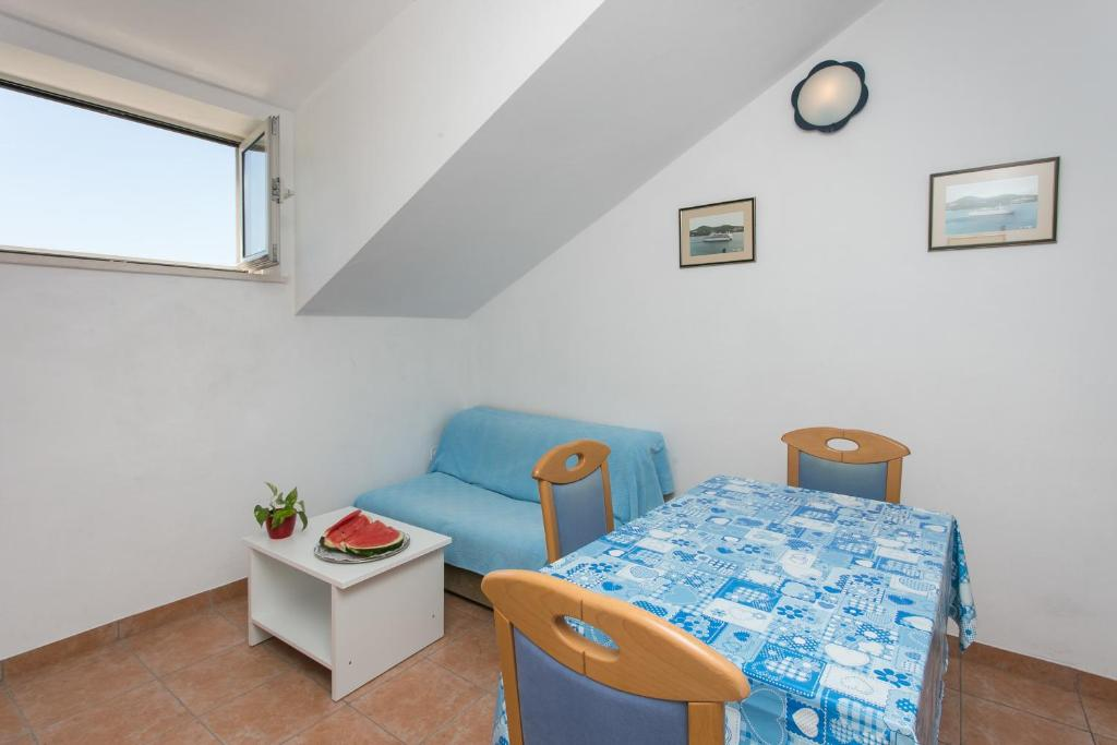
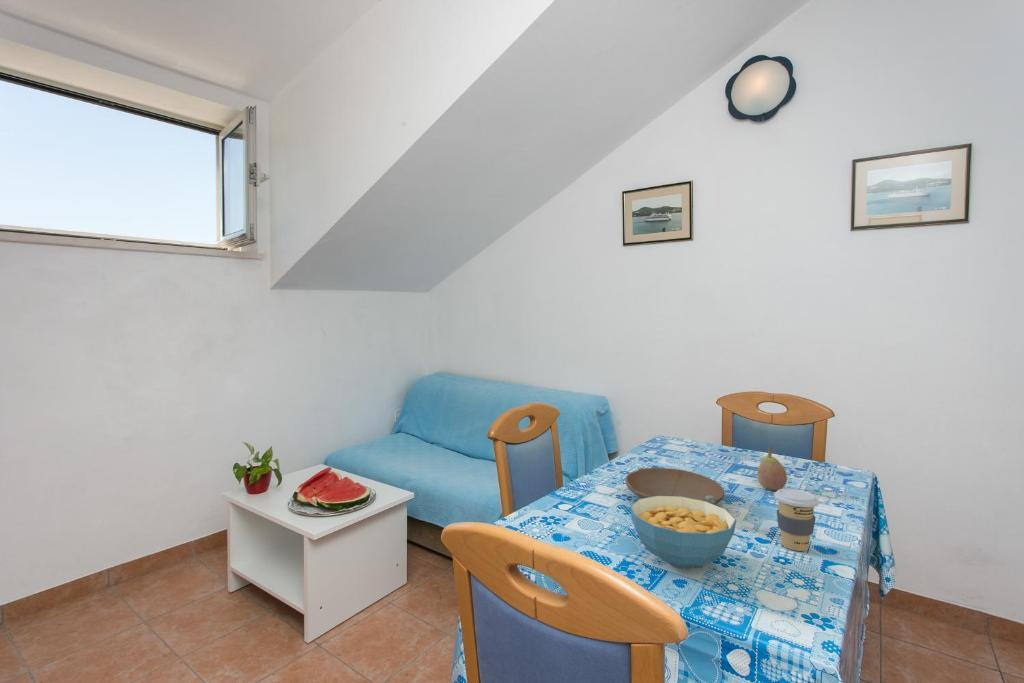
+ cereal bowl (681, 536)
+ coffee cup (795, 519)
+ bowl (673, 489)
+ fruit (772, 467)
